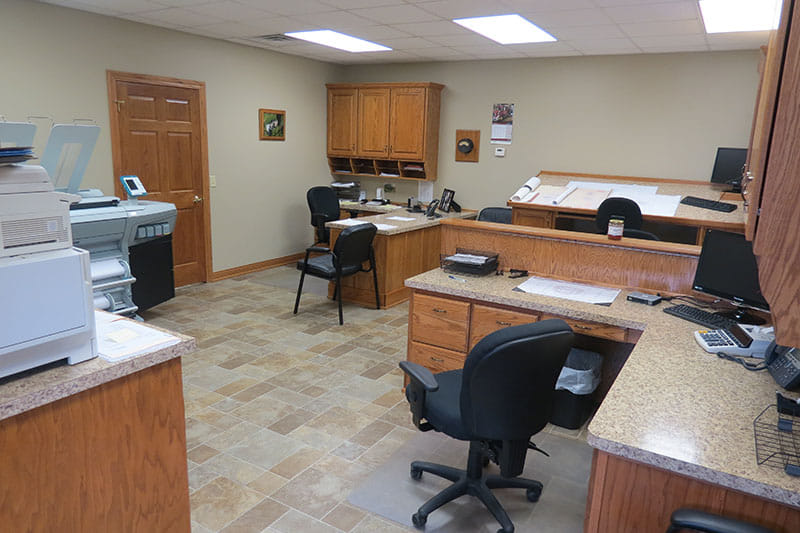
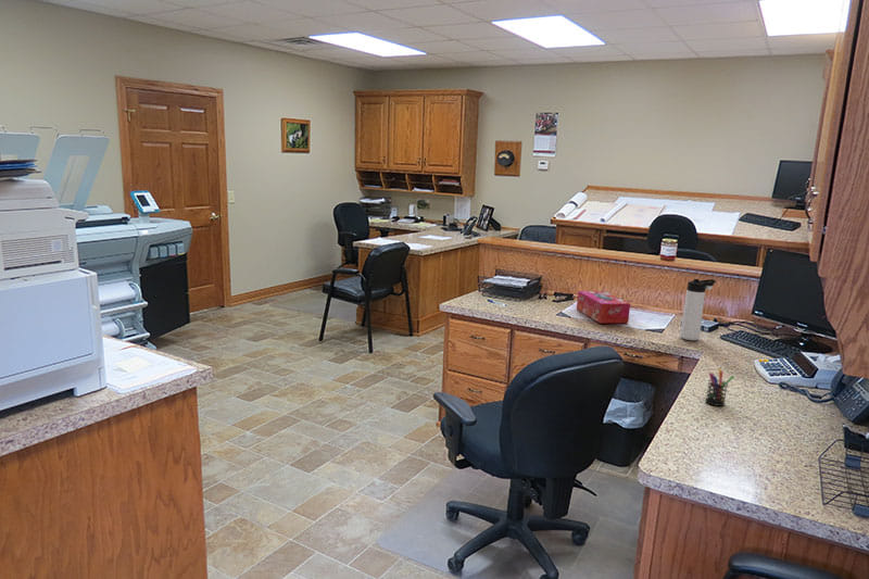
+ tissue box (602, 306)
+ thermos bottle (697, 309)
+ pen holder (719, 386)
